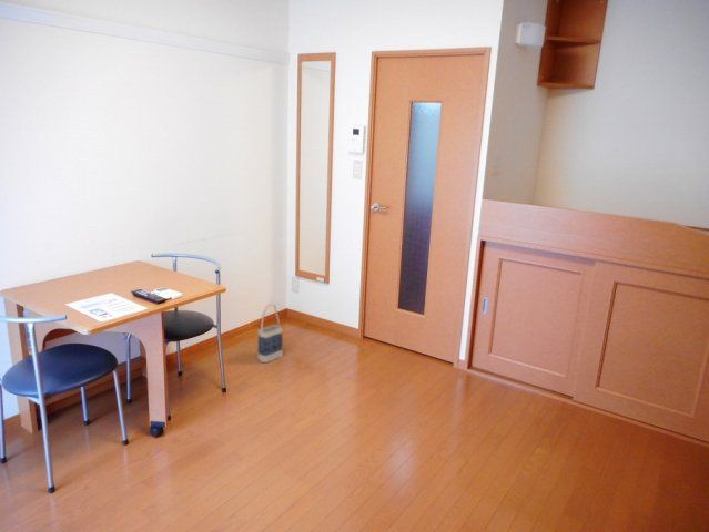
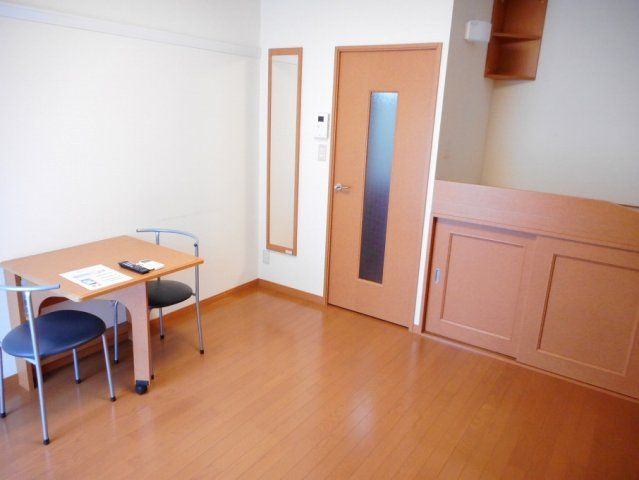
- bag (270, 331)
